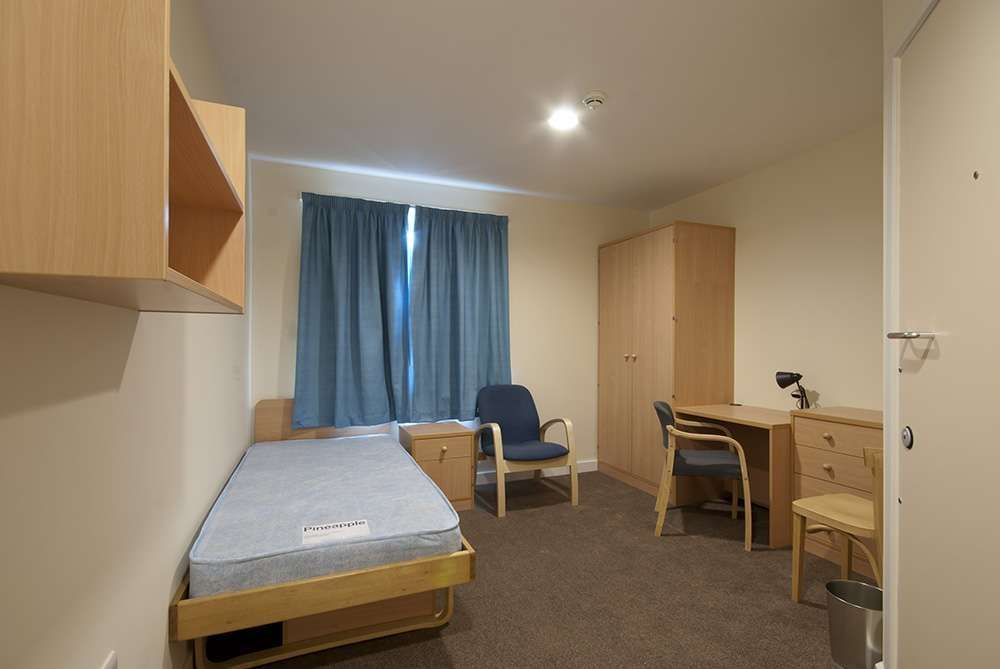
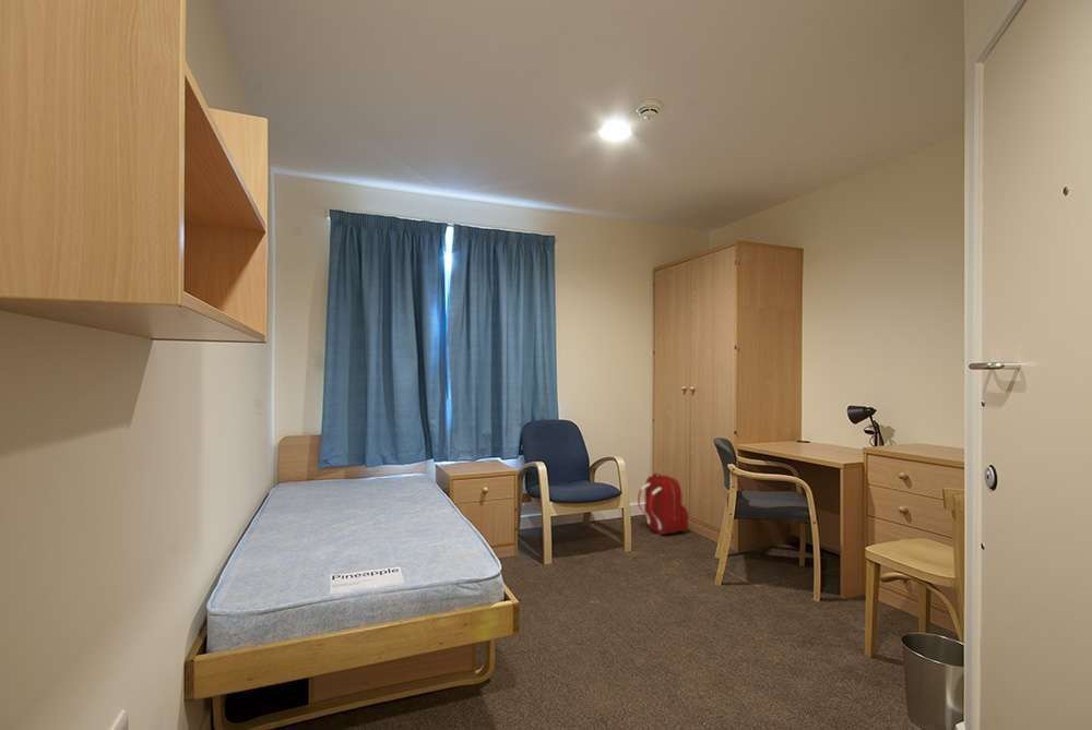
+ backpack (661, 502)
